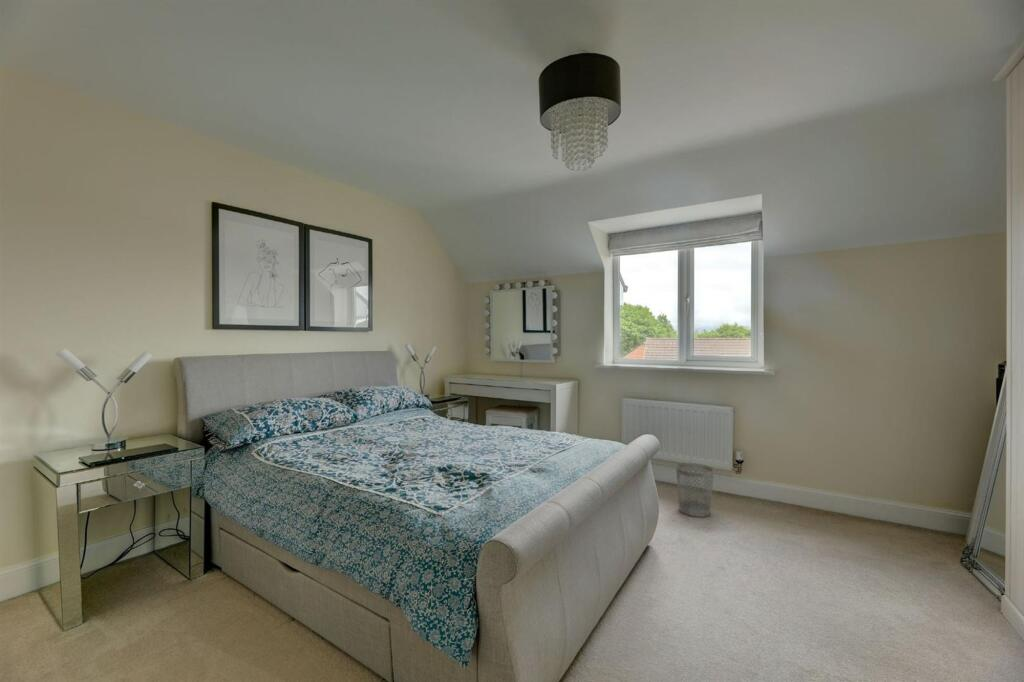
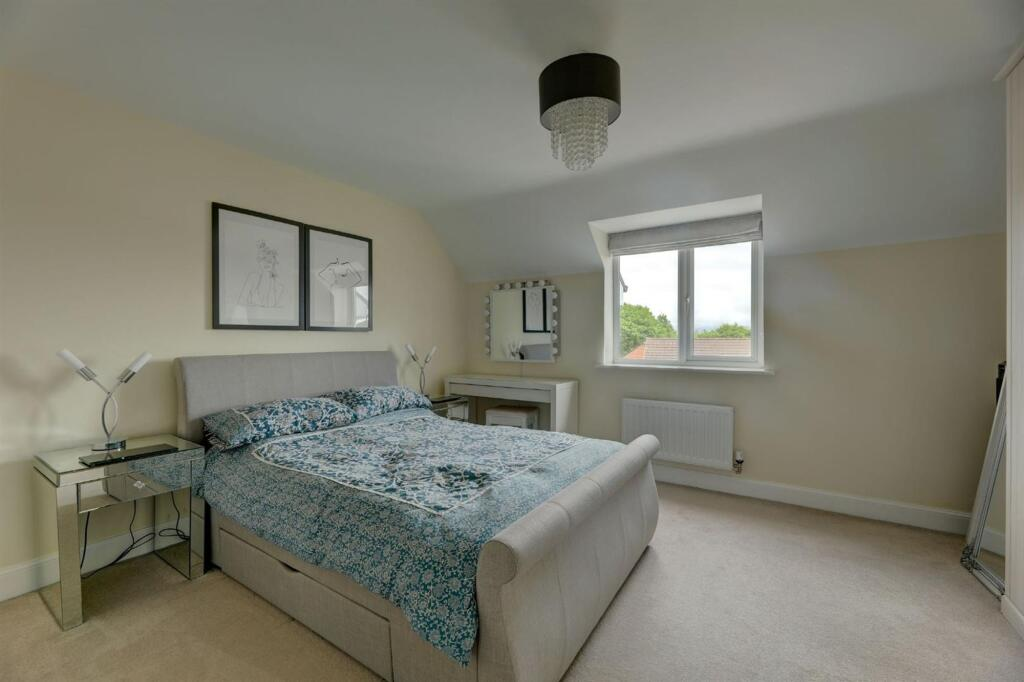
- wastebasket (694, 489)
